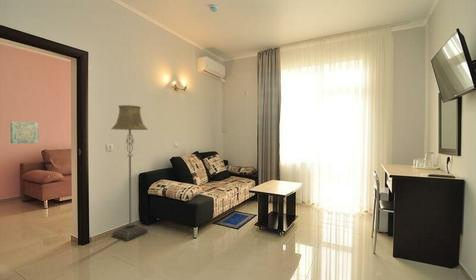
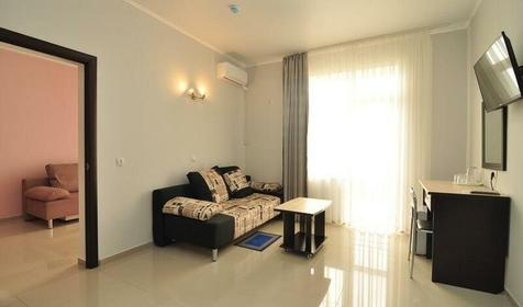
- wall art (25, 132)
- floor lamp (130, 170)
